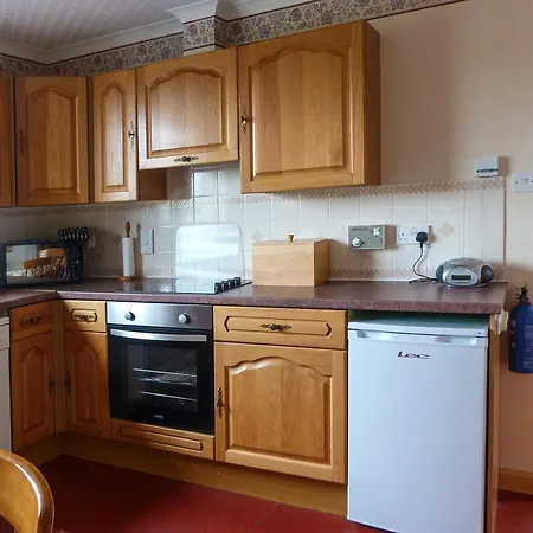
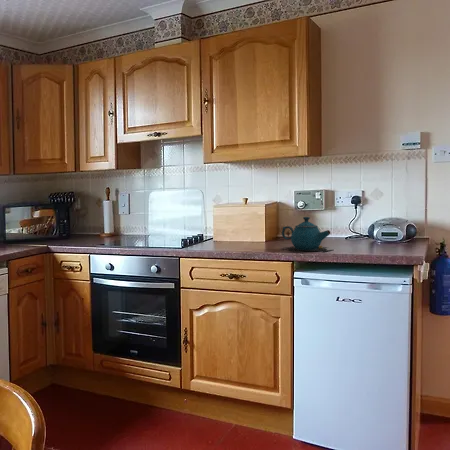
+ teapot (306, 233)
